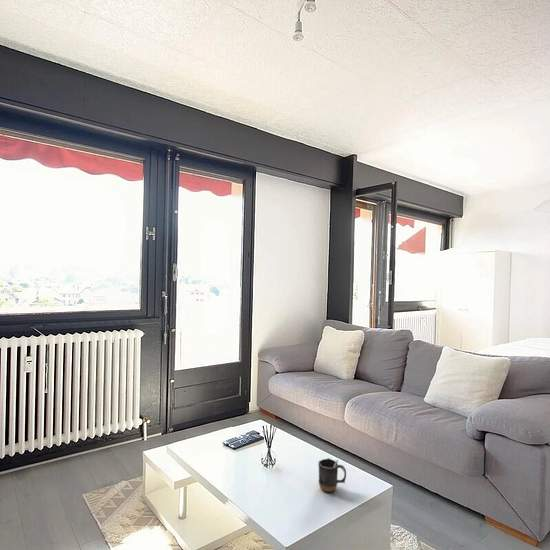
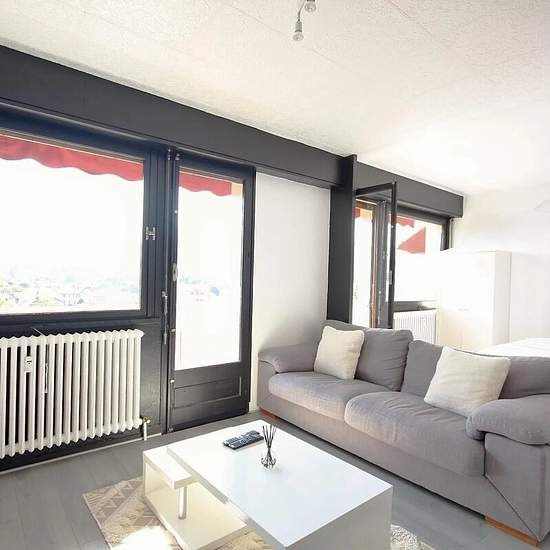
- mug (331, 474)
